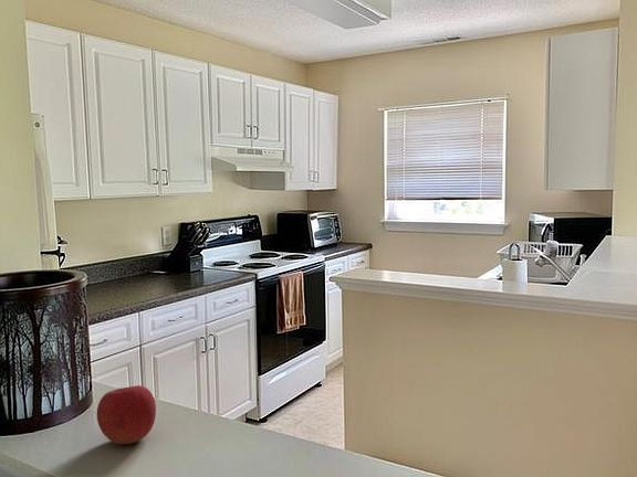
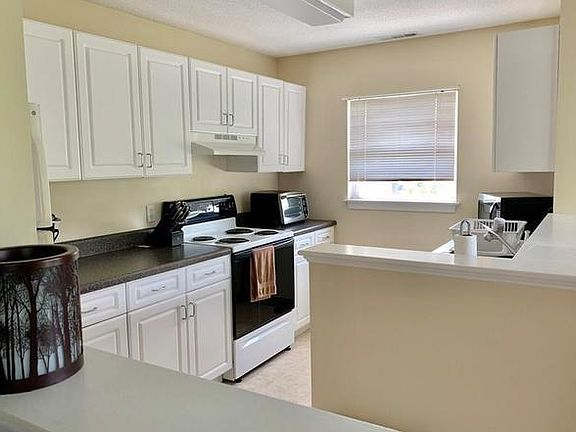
- apple (126, 412)
